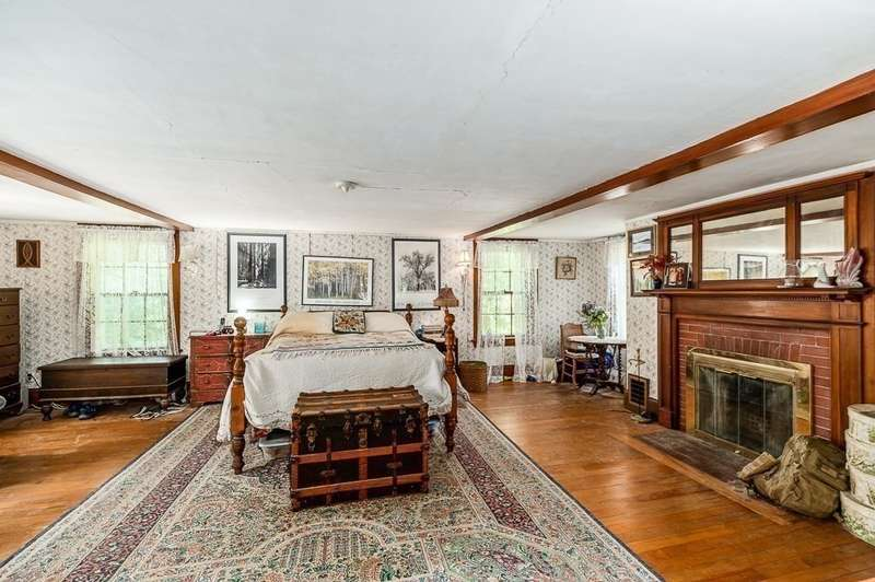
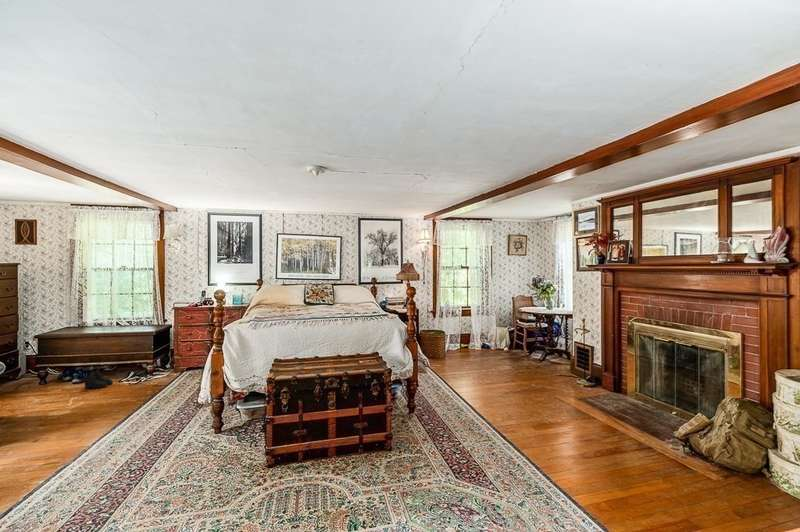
+ boots (98, 378)
